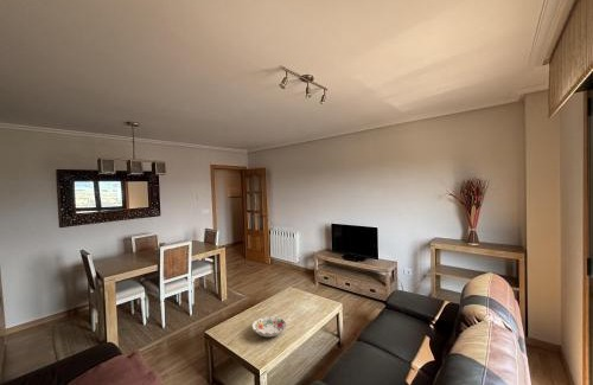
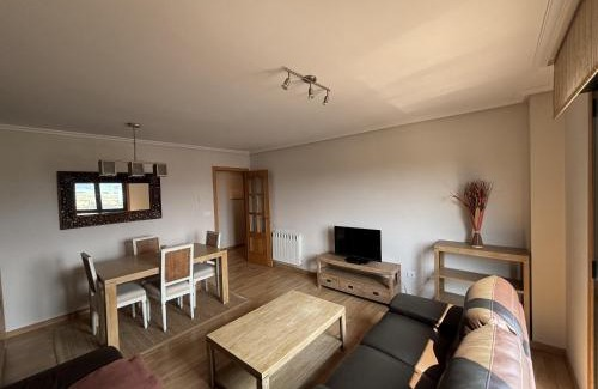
- decorative bowl (269, 327)
